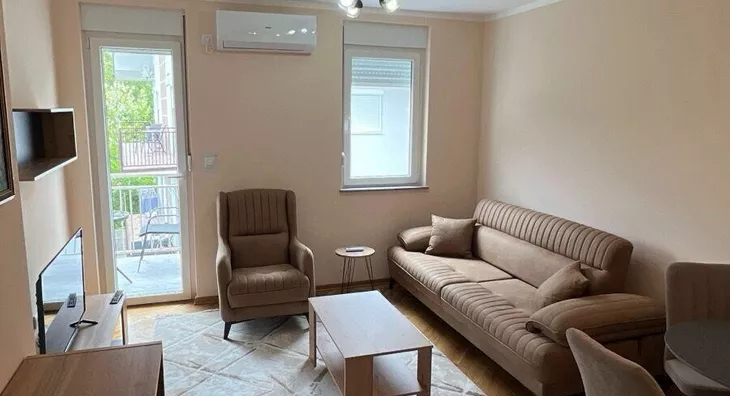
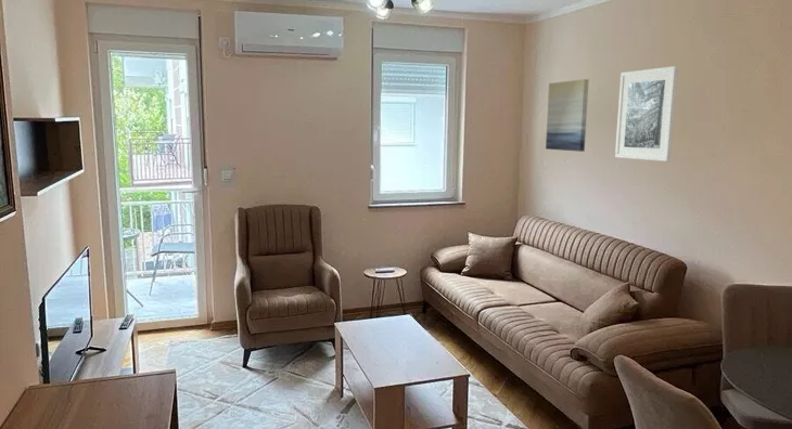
+ wall art (565, 116)
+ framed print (643, 115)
